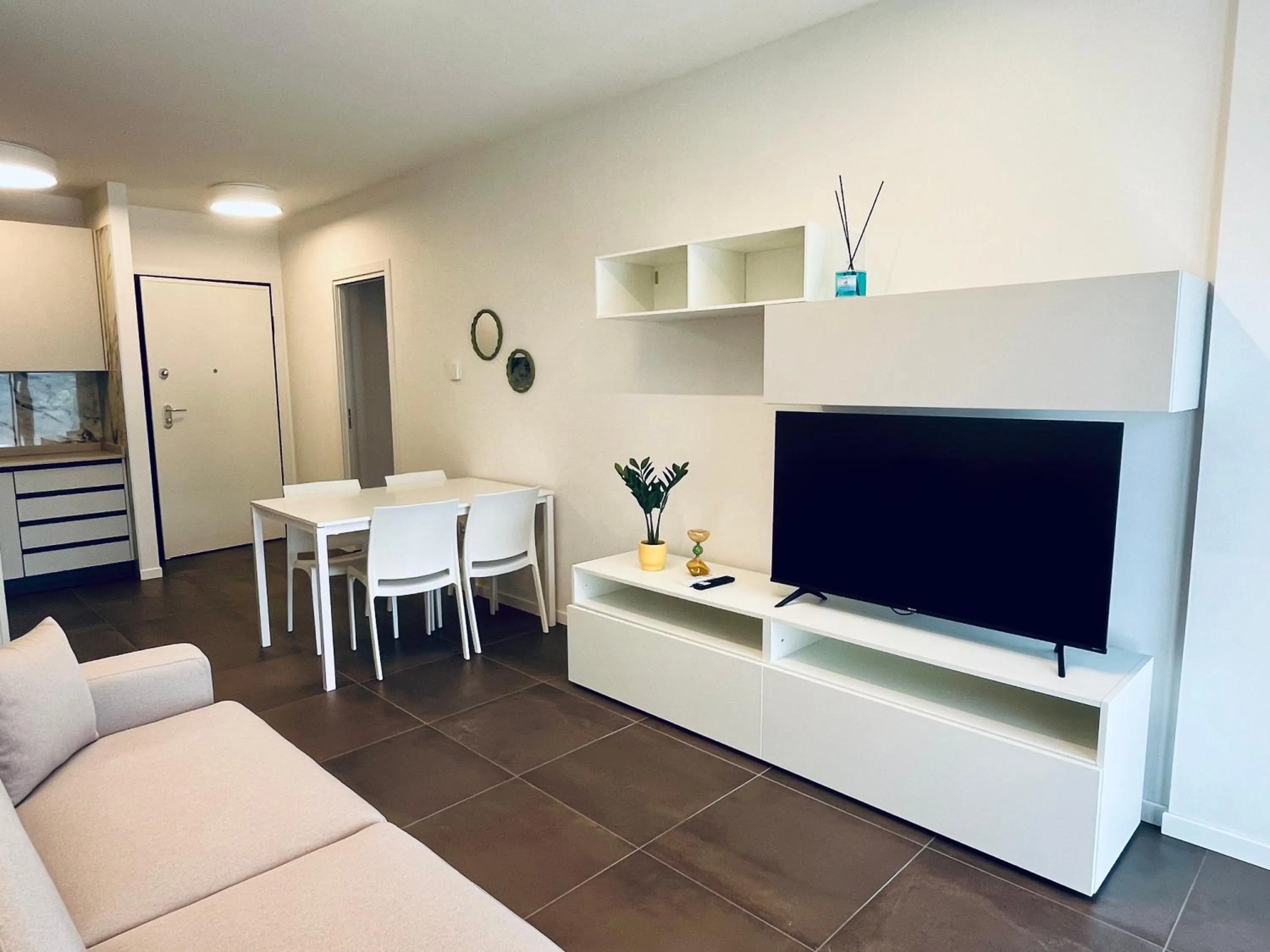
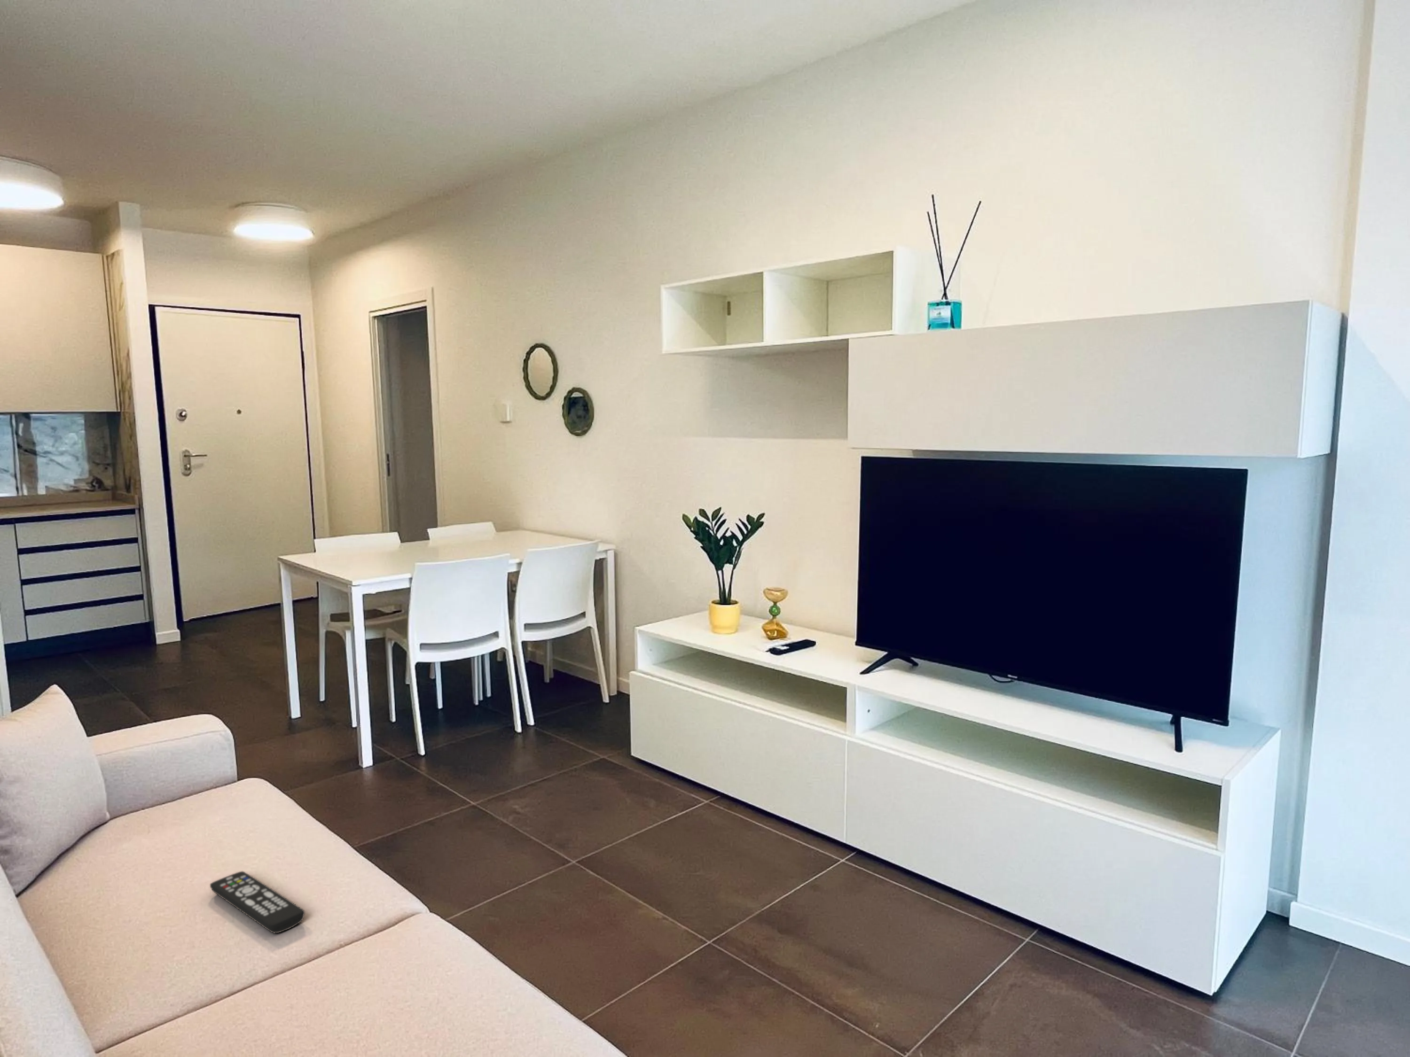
+ remote control (256, 902)
